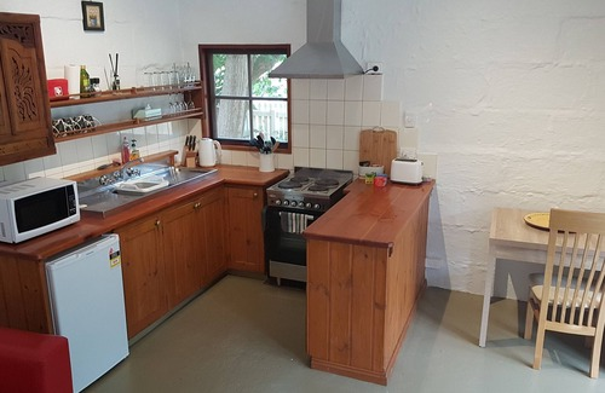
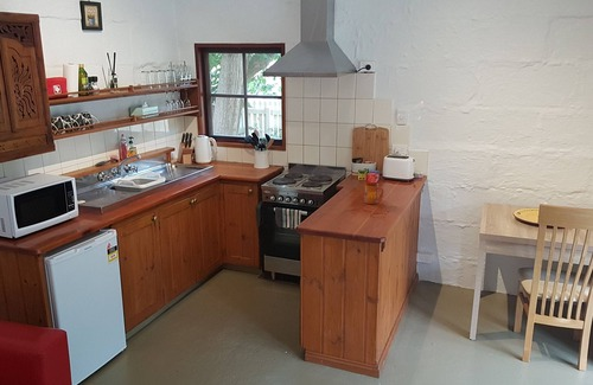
+ mug (374, 193)
